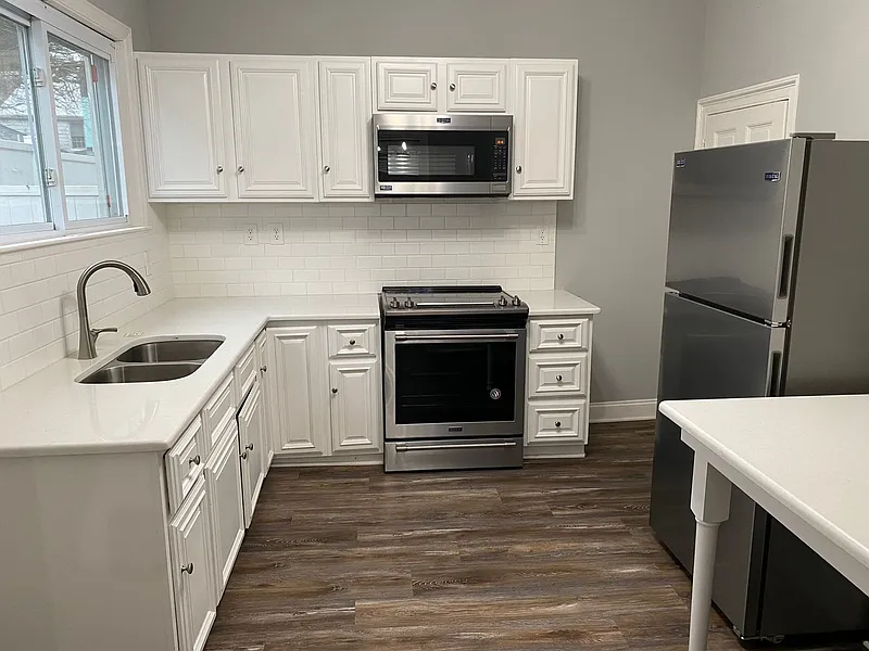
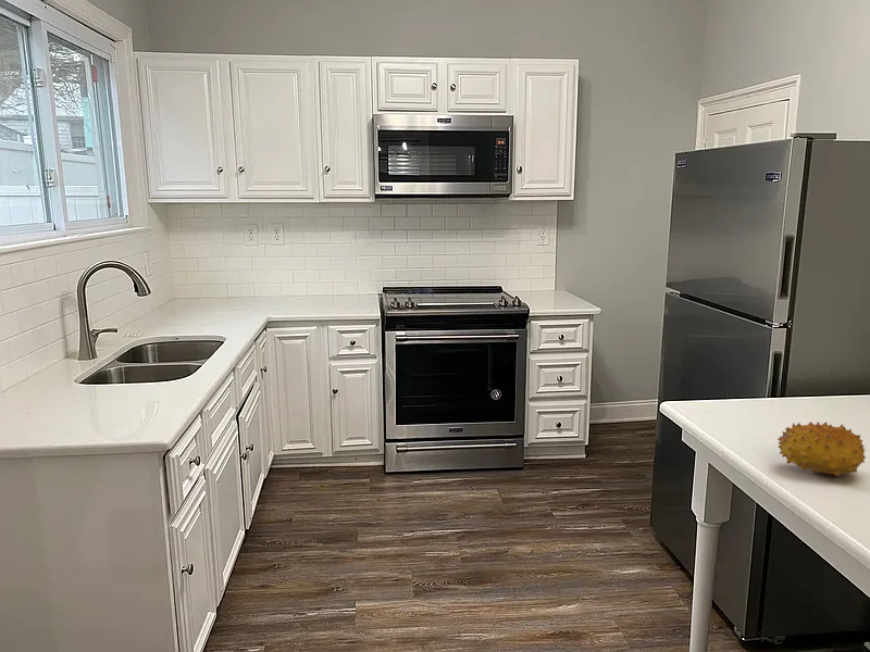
+ fruit (820, 447)
